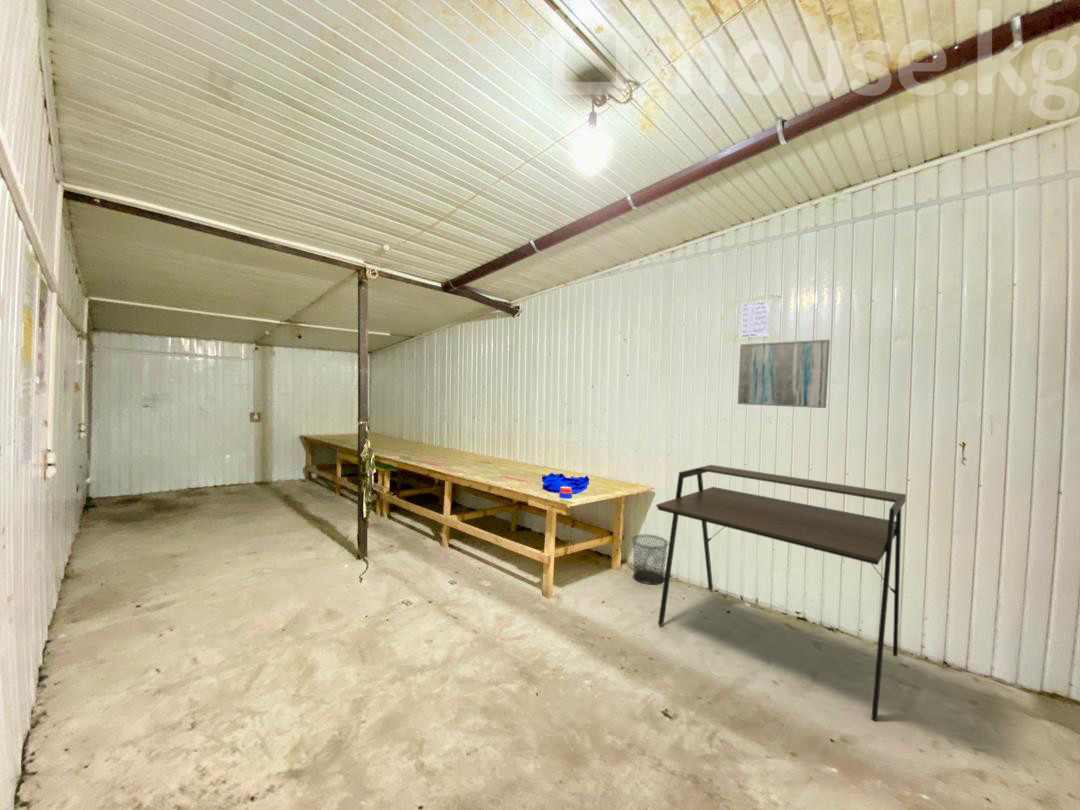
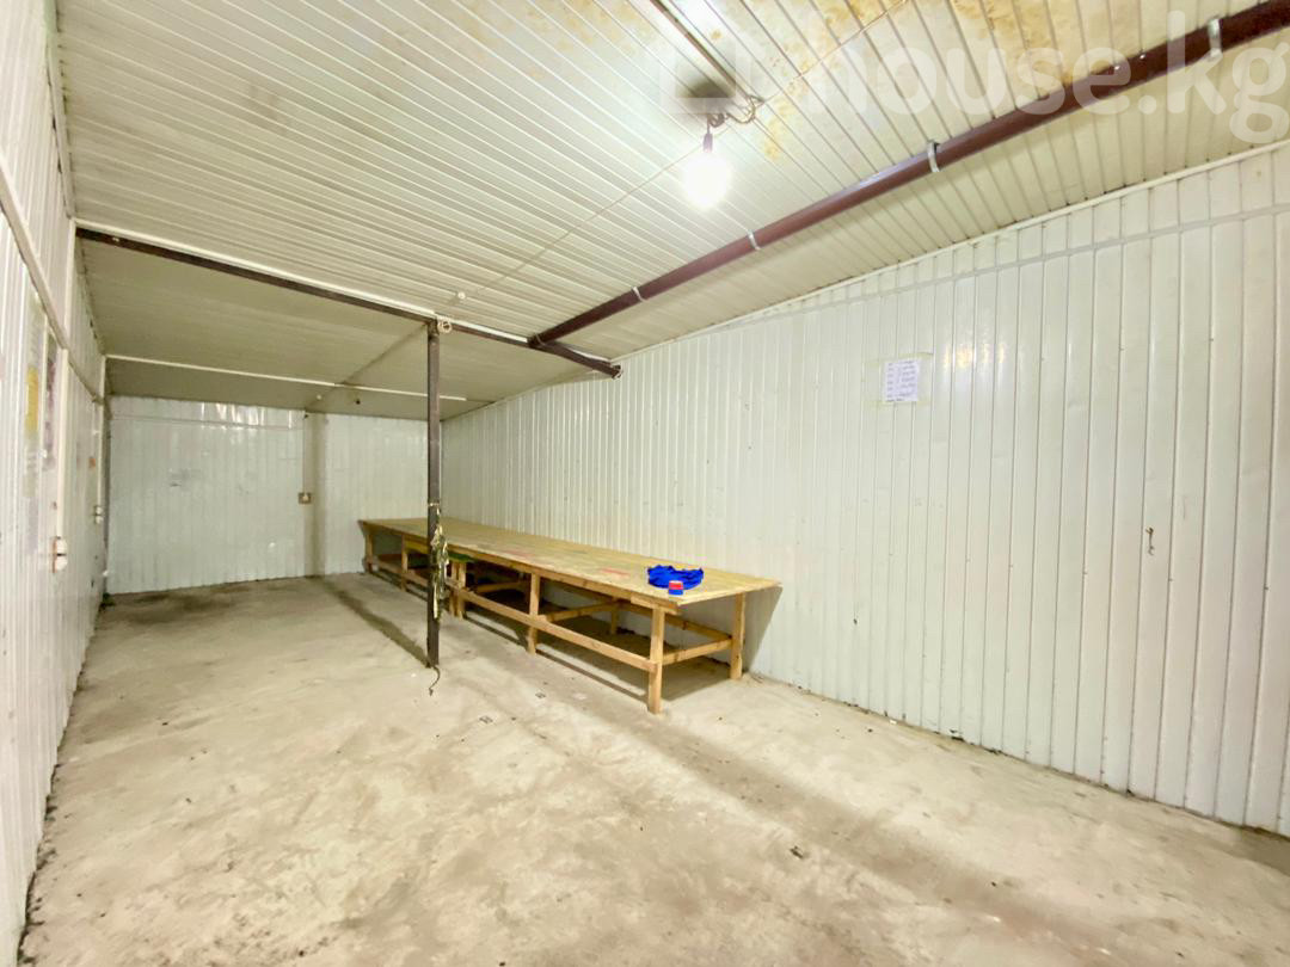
- waste bin (649, 559)
- desk (779, 540)
- wall art (780, 374)
